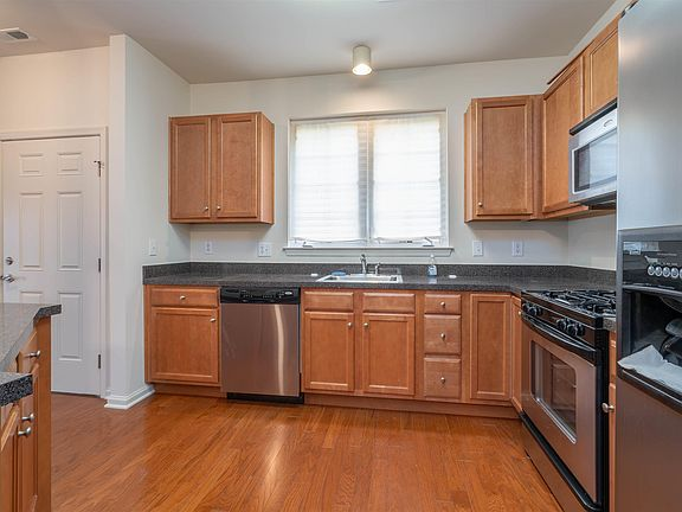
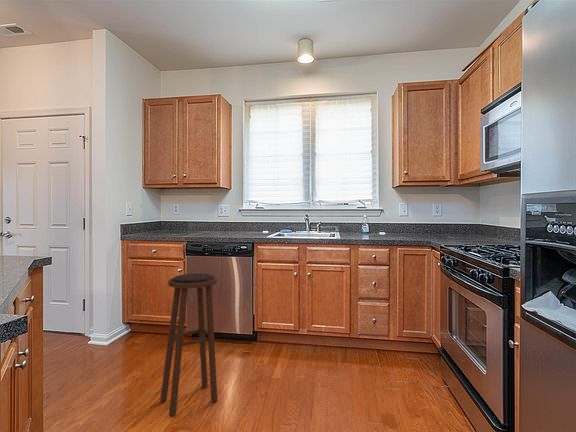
+ stool (192, 340)
